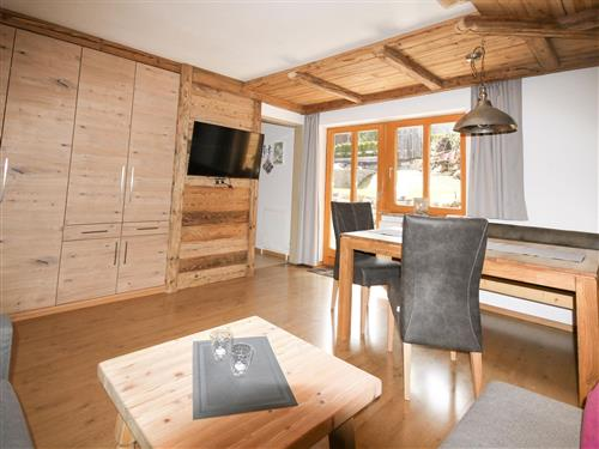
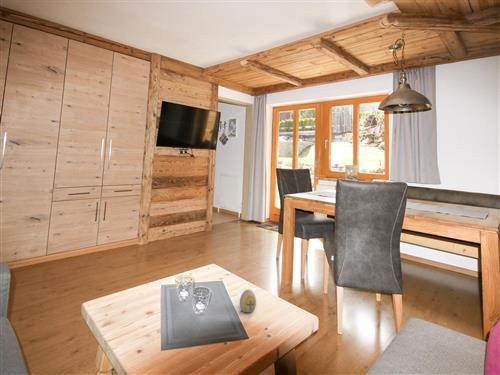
+ decorative egg (248, 300)
